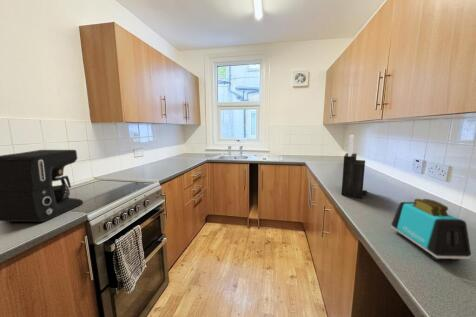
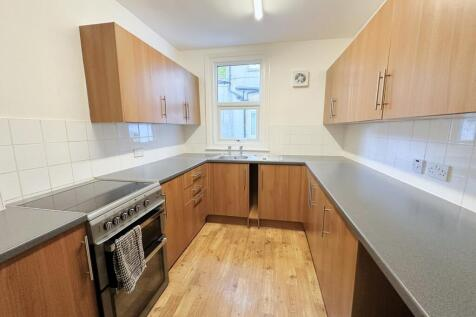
- coffee maker (45, 182)
- toaster (427, 224)
- knife block (356, 164)
